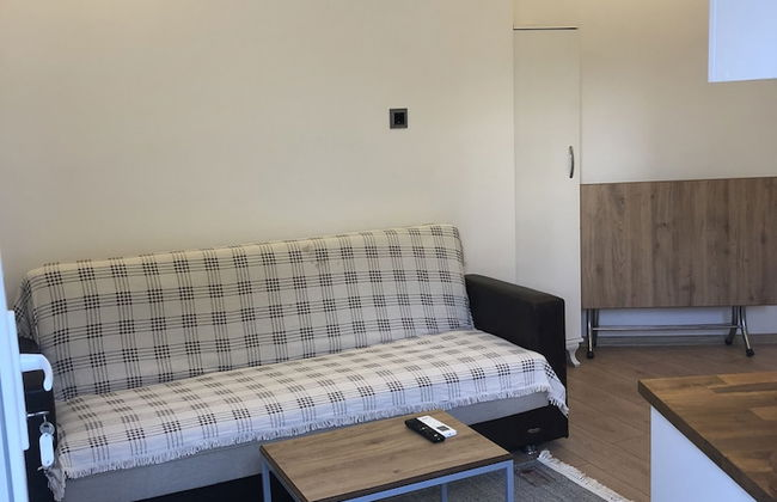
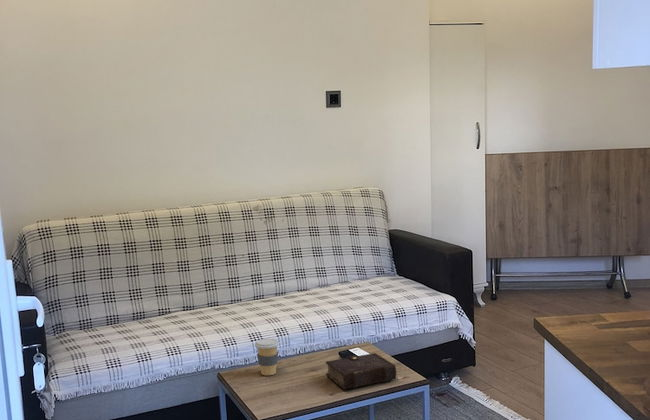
+ coffee cup (267, 357)
+ book (369, 368)
